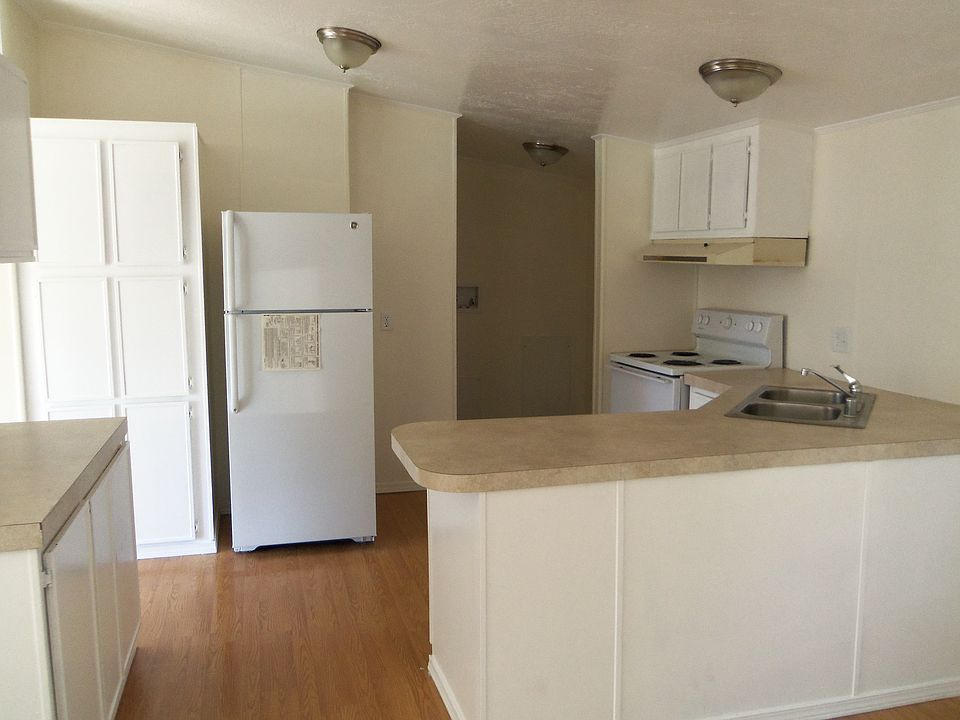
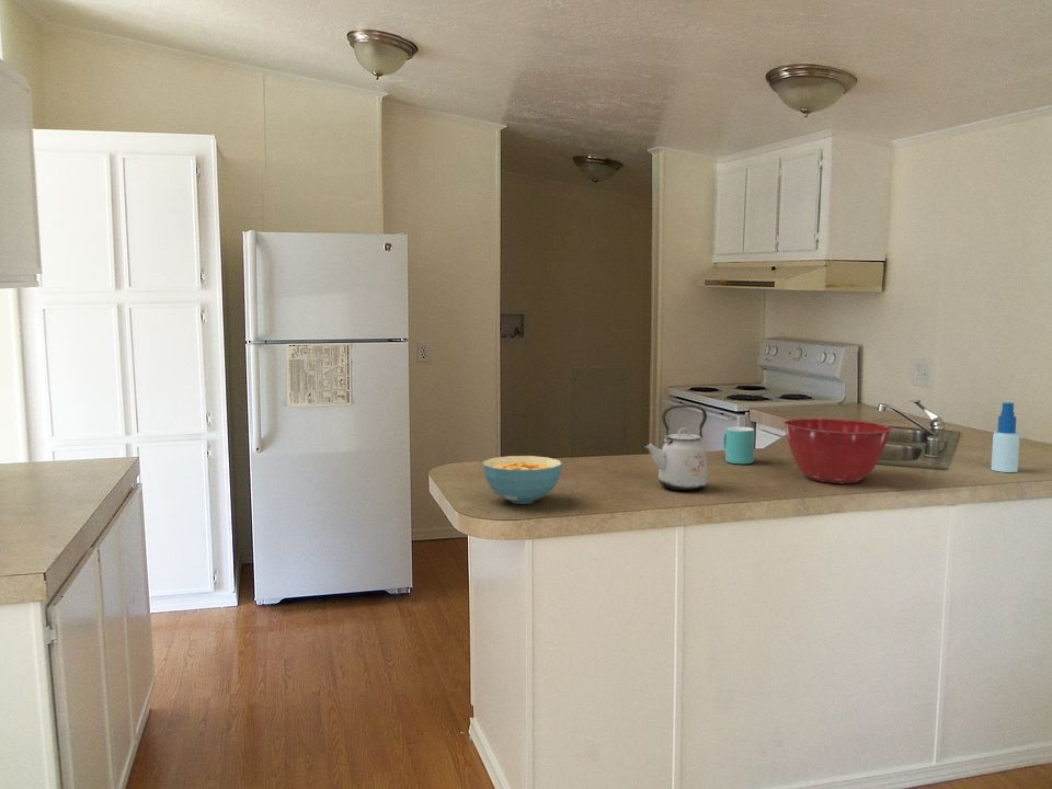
+ mug (735, 444)
+ kettle (675, 446)
+ mixing bowl (835, 451)
+ spray bottle (1006, 436)
+ cereal bowl (522, 481)
